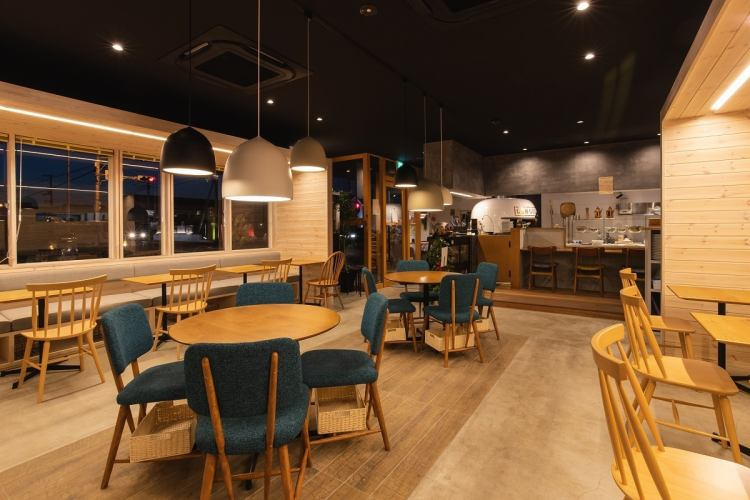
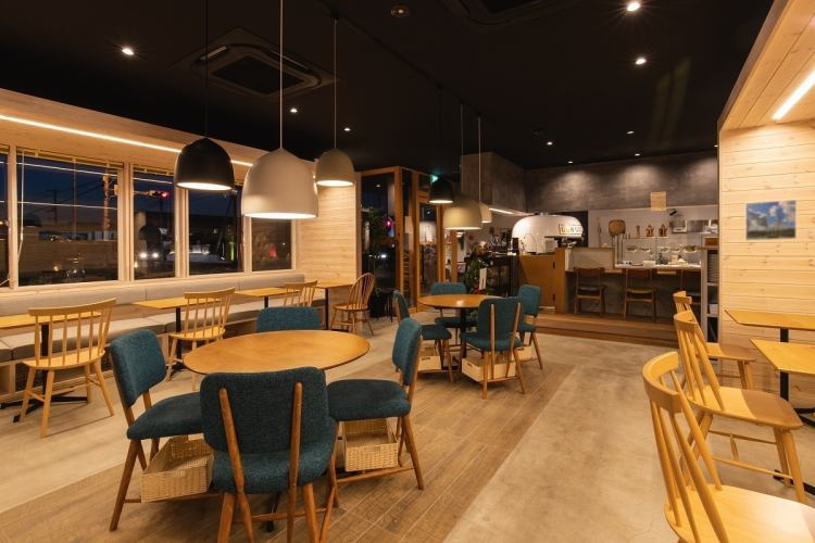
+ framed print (769, 220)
